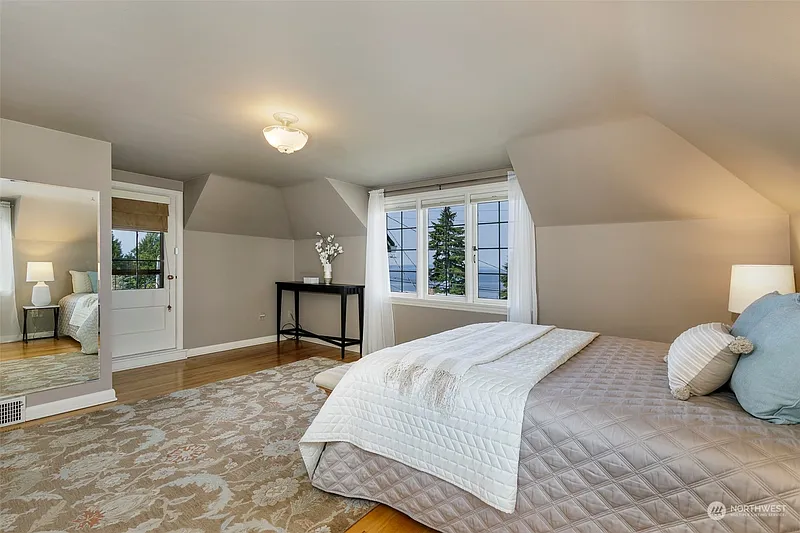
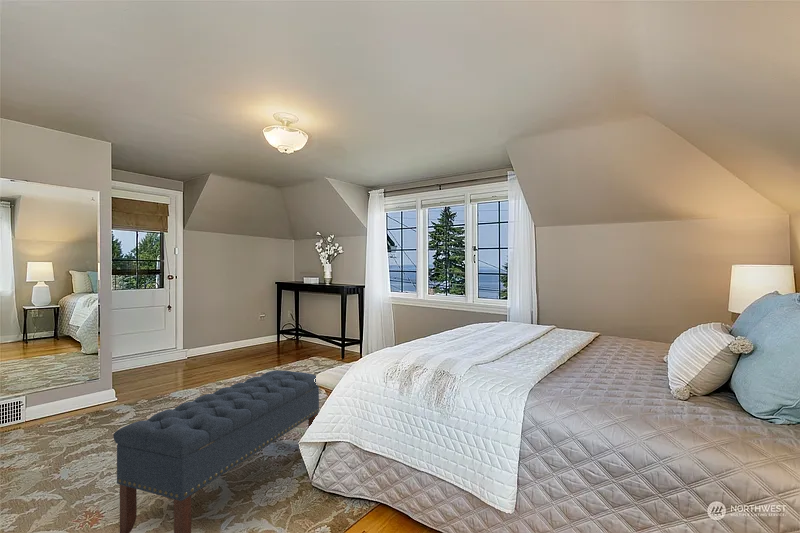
+ bench (238, 437)
